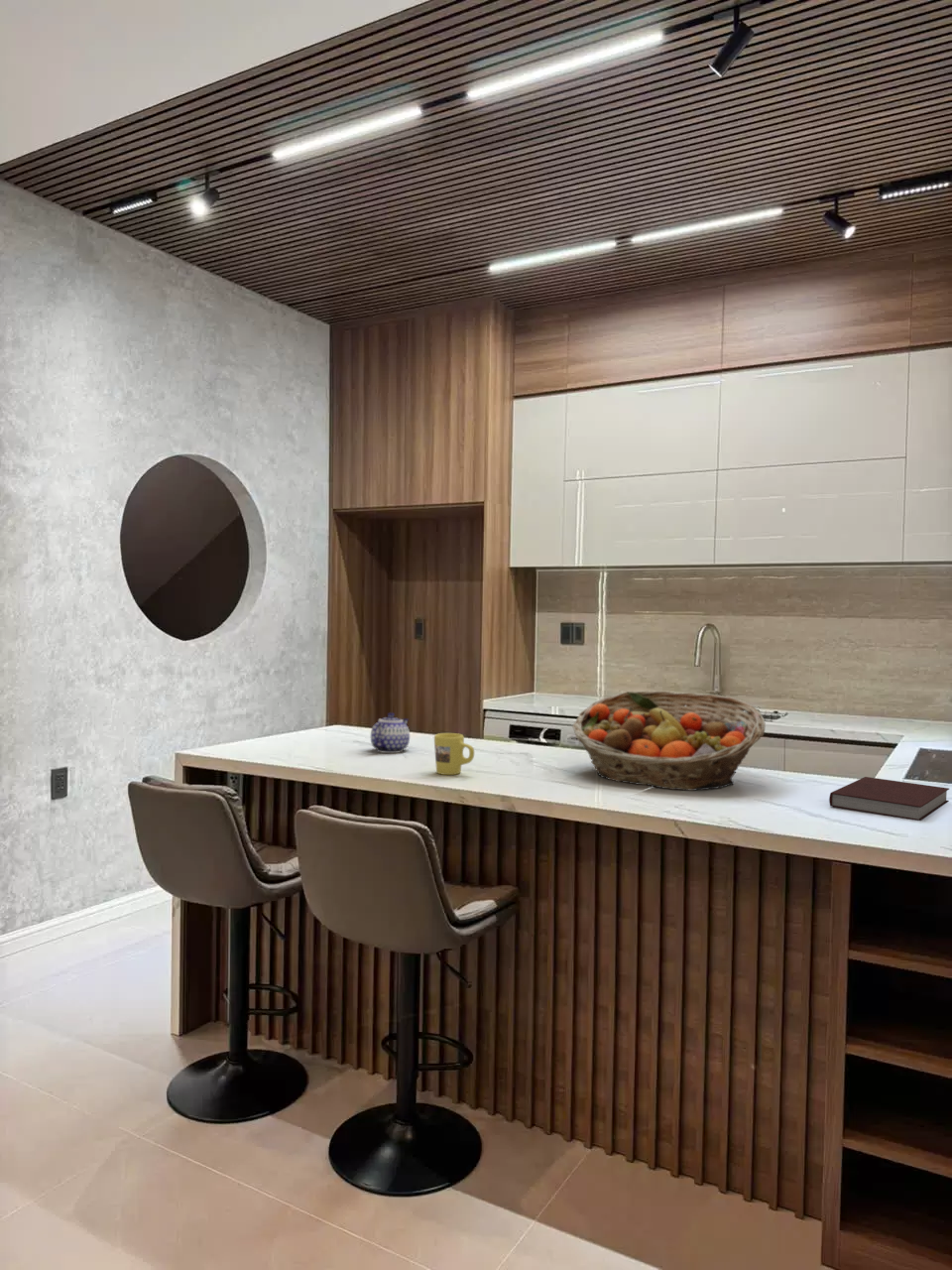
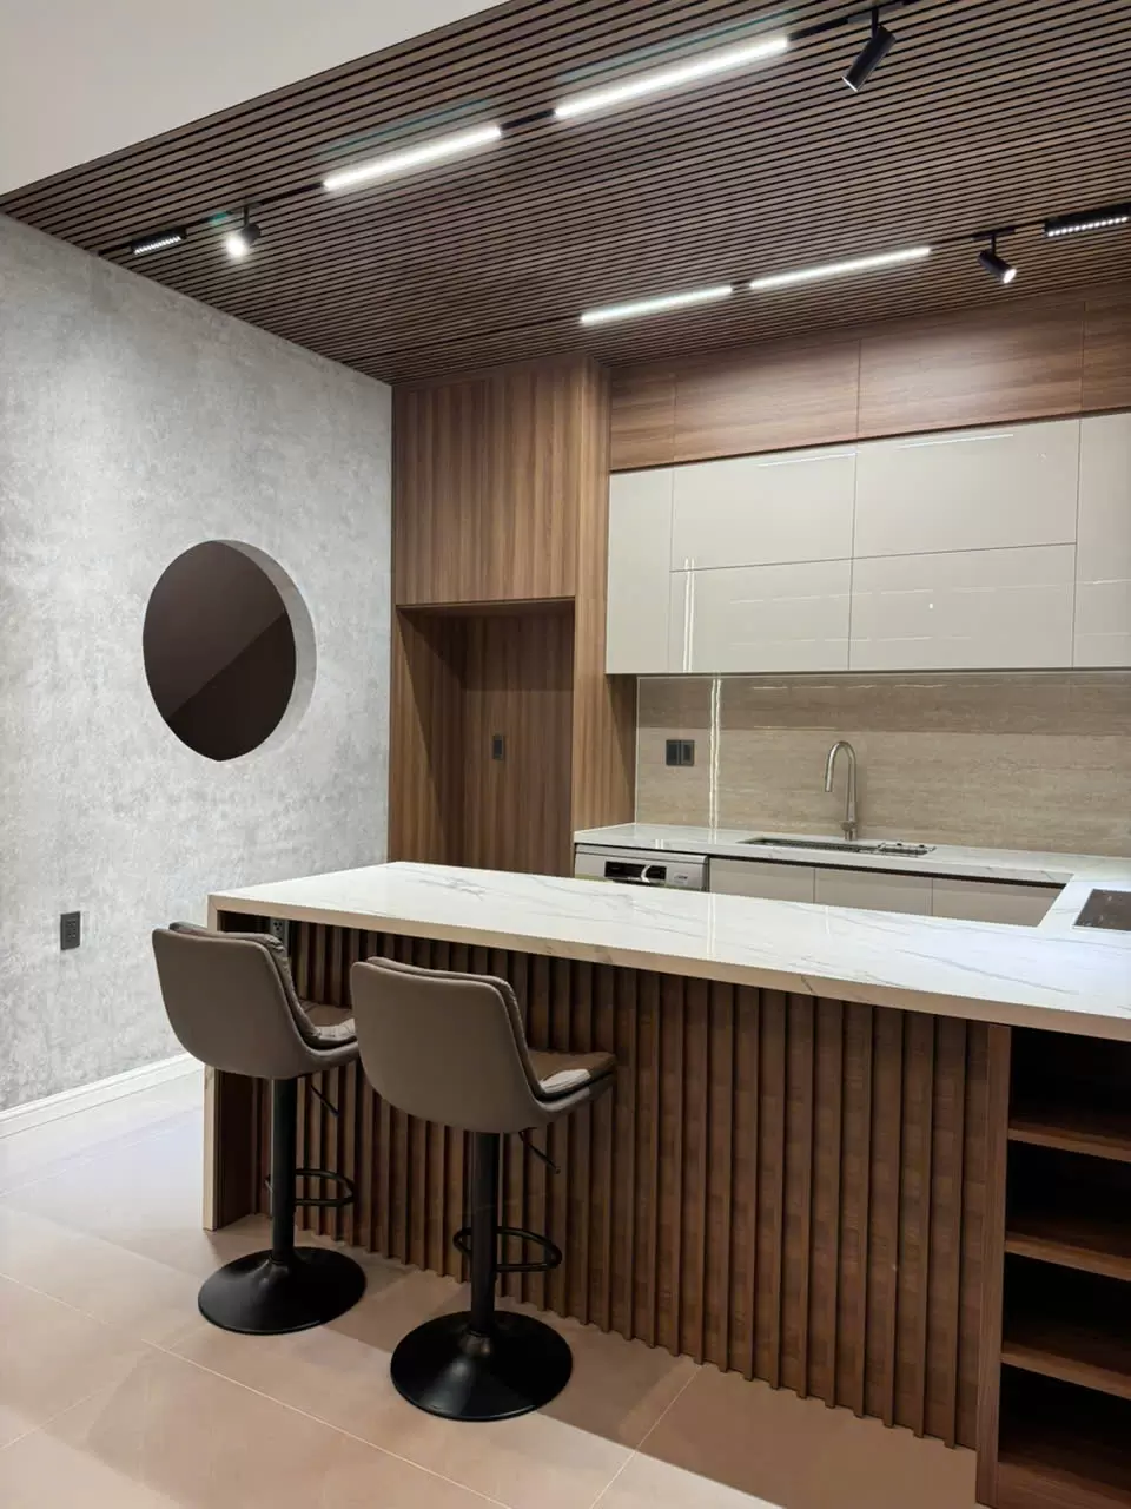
- notebook (890, 797)
- teapot (390, 731)
- fruit basket (665, 737)
- mug (454, 754)
